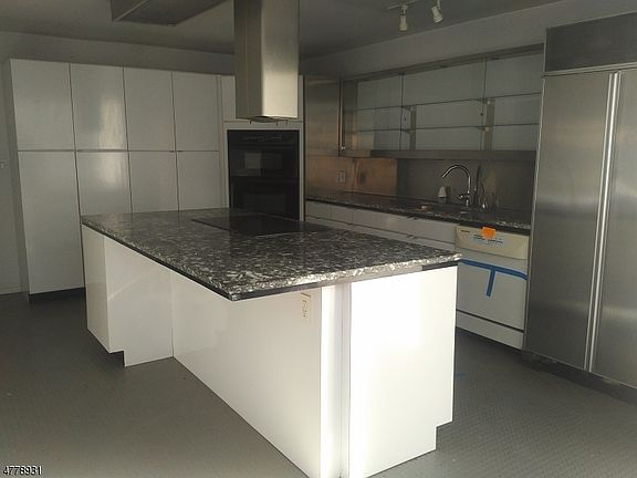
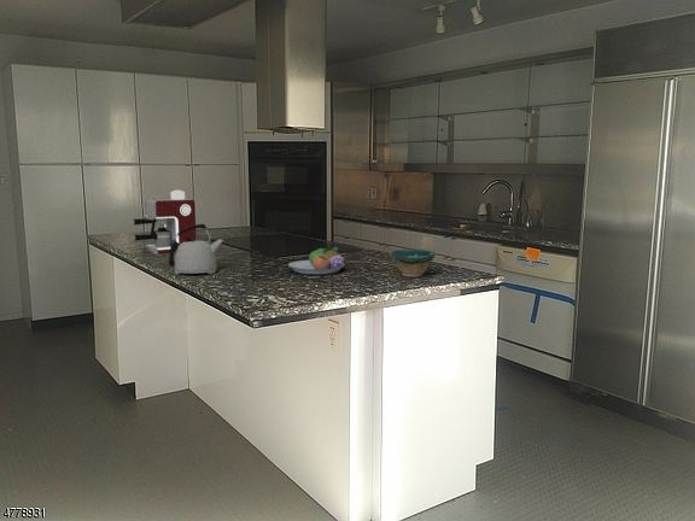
+ kettle (195, 247)
+ coffee maker (162, 221)
+ fruit bowl (317, 258)
+ bowl (411, 263)
